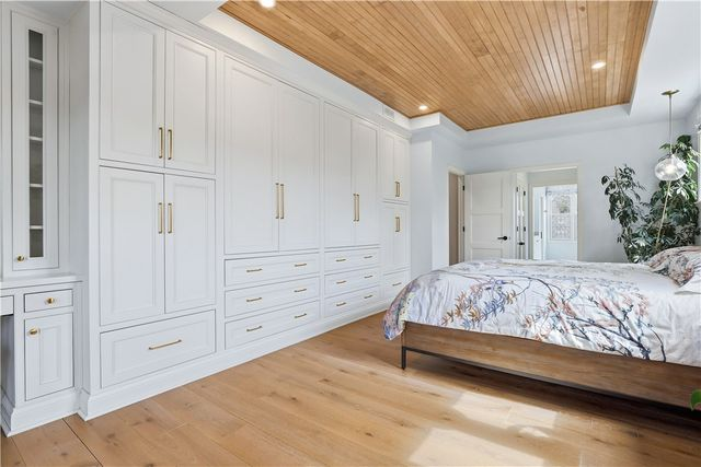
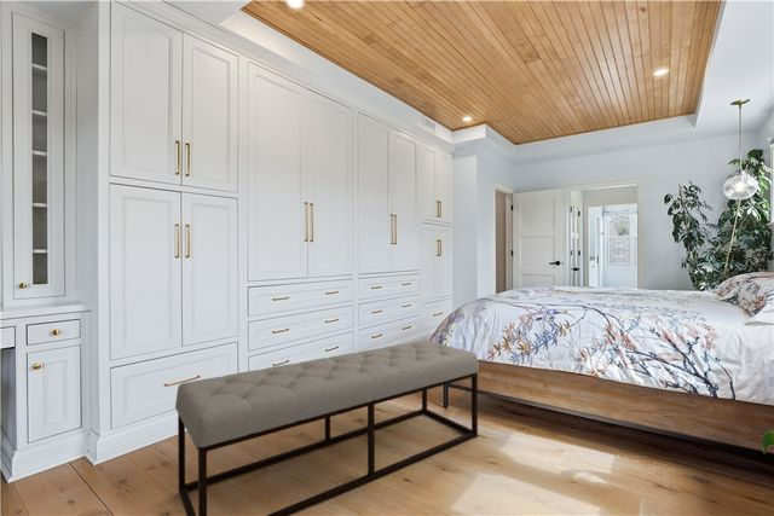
+ bench (347, 411)
